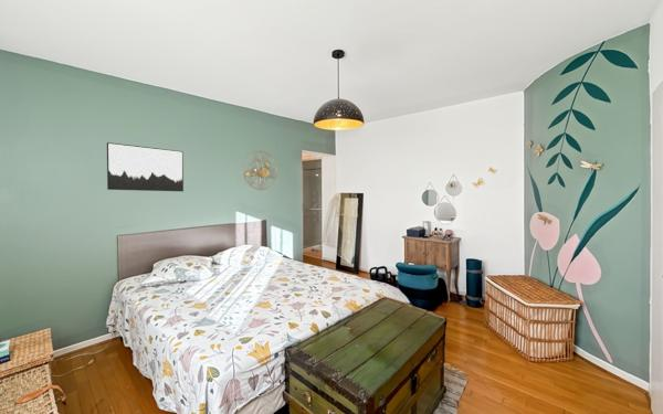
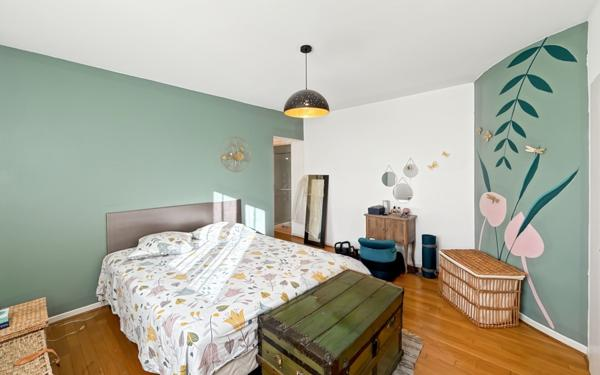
- wall art (148, 169)
